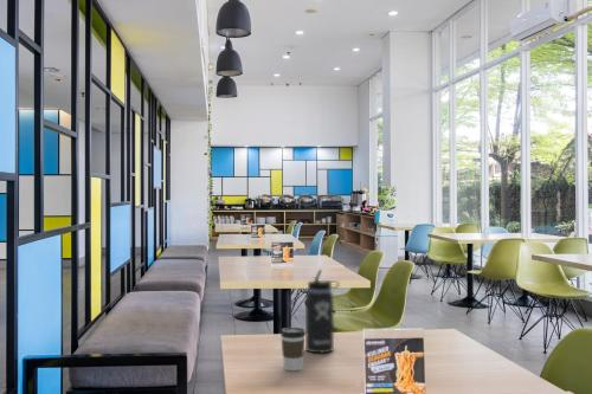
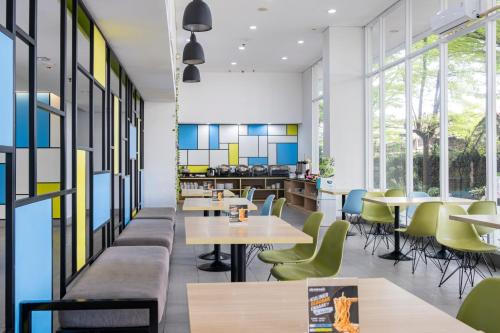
- thermos bottle (322, 309)
- coffee cup (292, 348)
